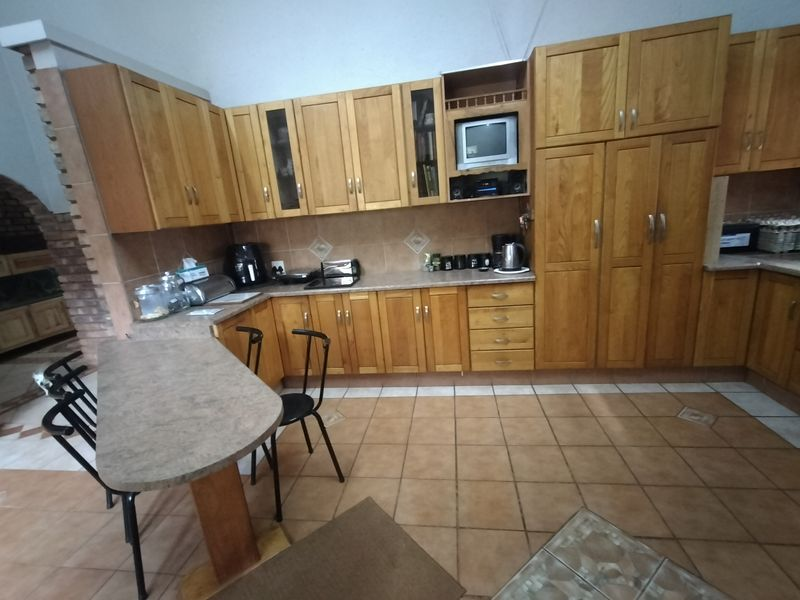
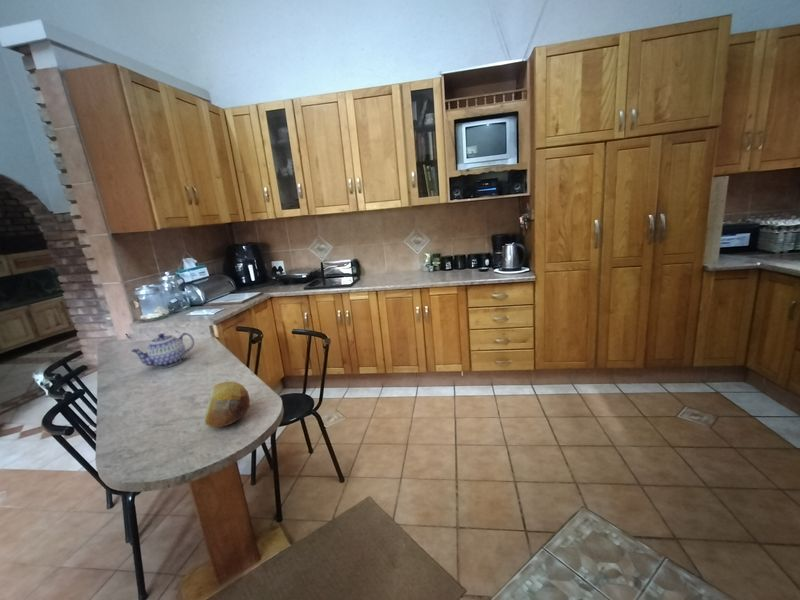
+ teapot (165, 348)
+ fruit (225, 402)
